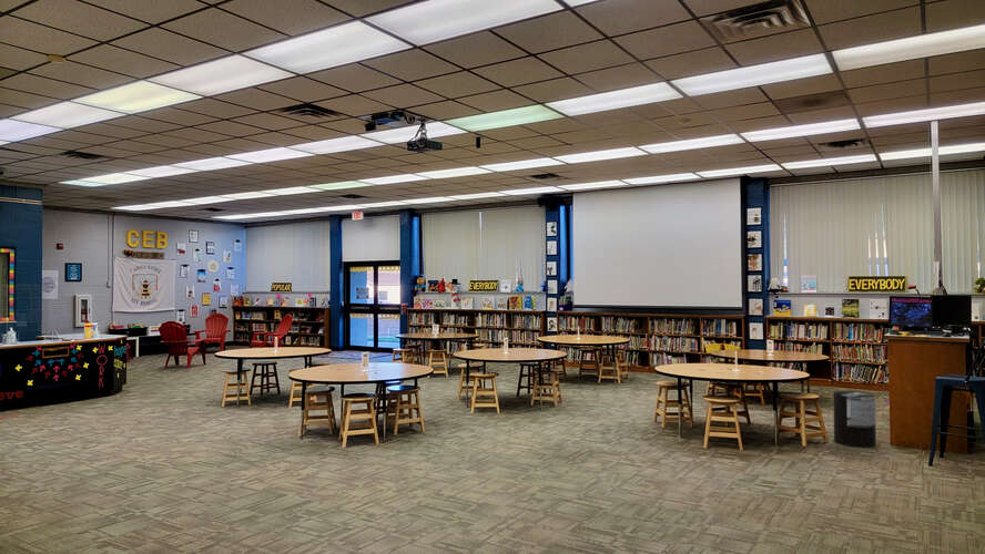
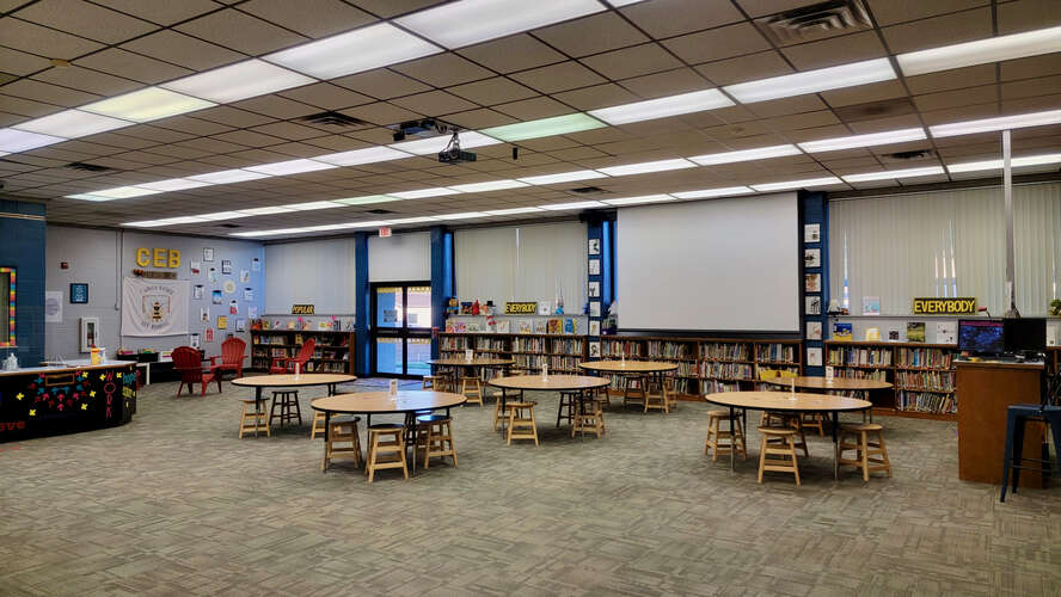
- trash can (854, 418)
